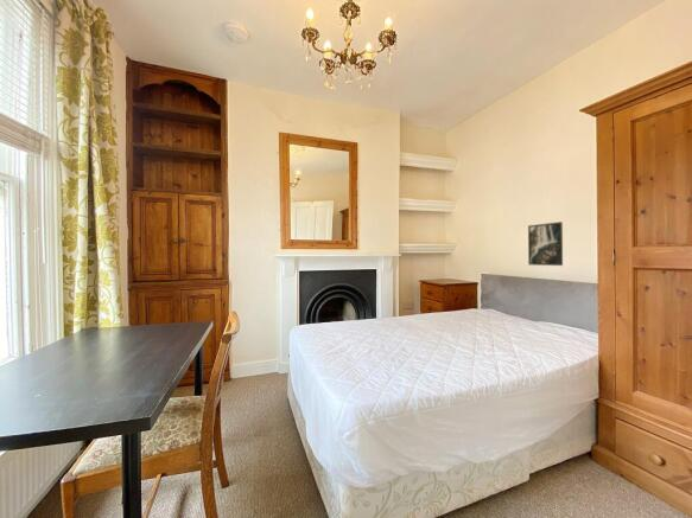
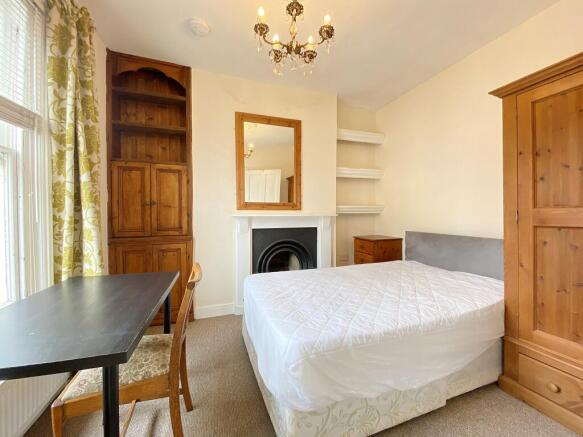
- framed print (544, 244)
